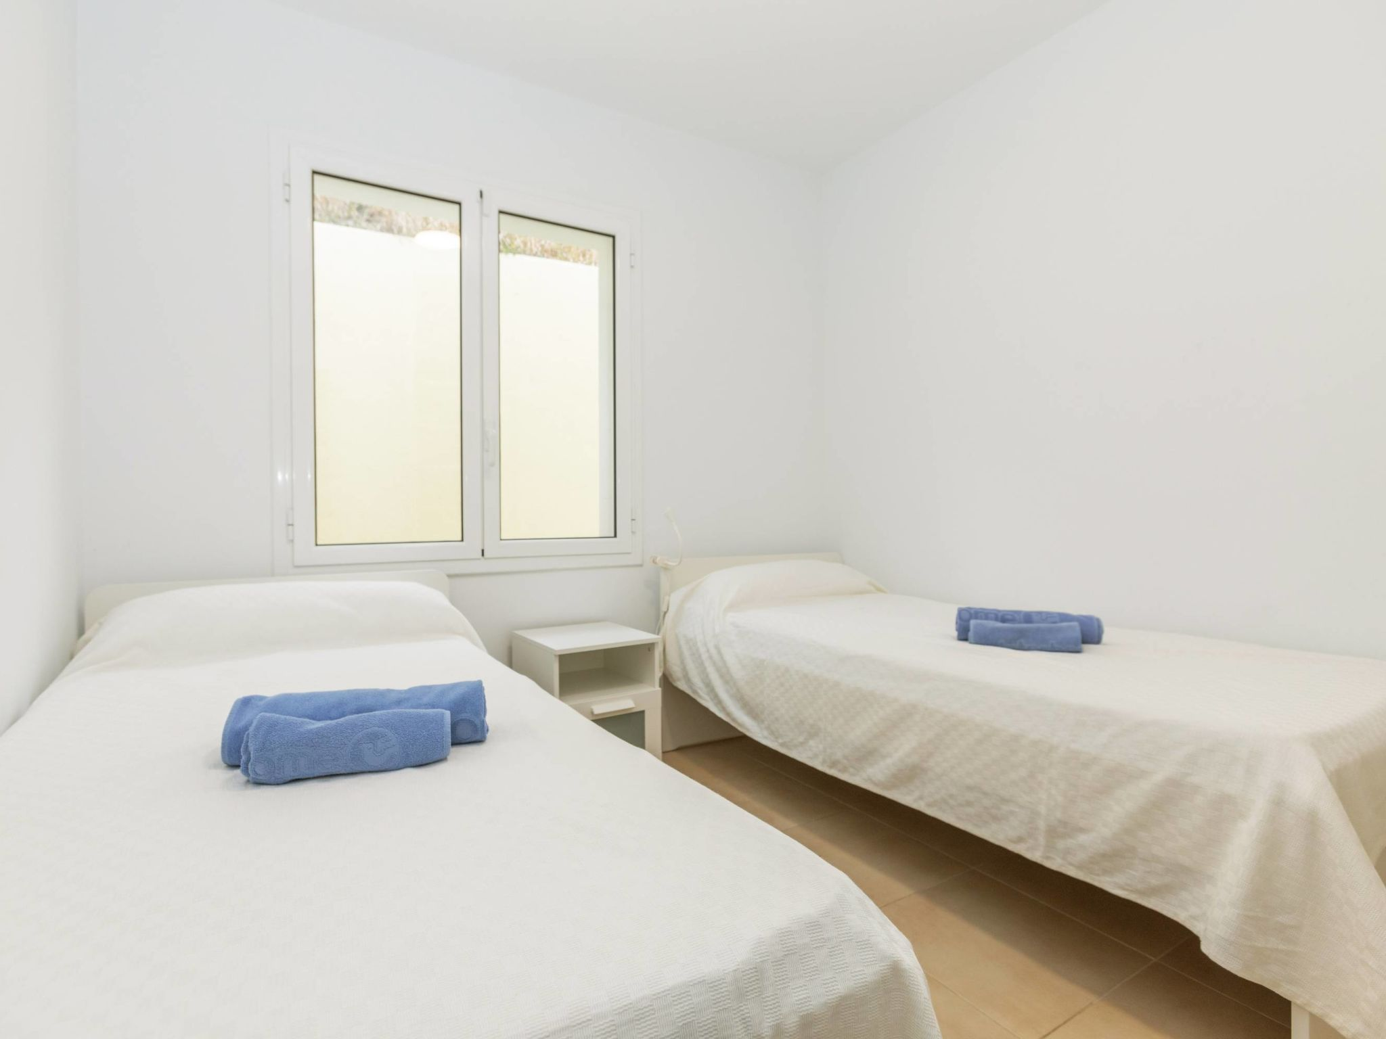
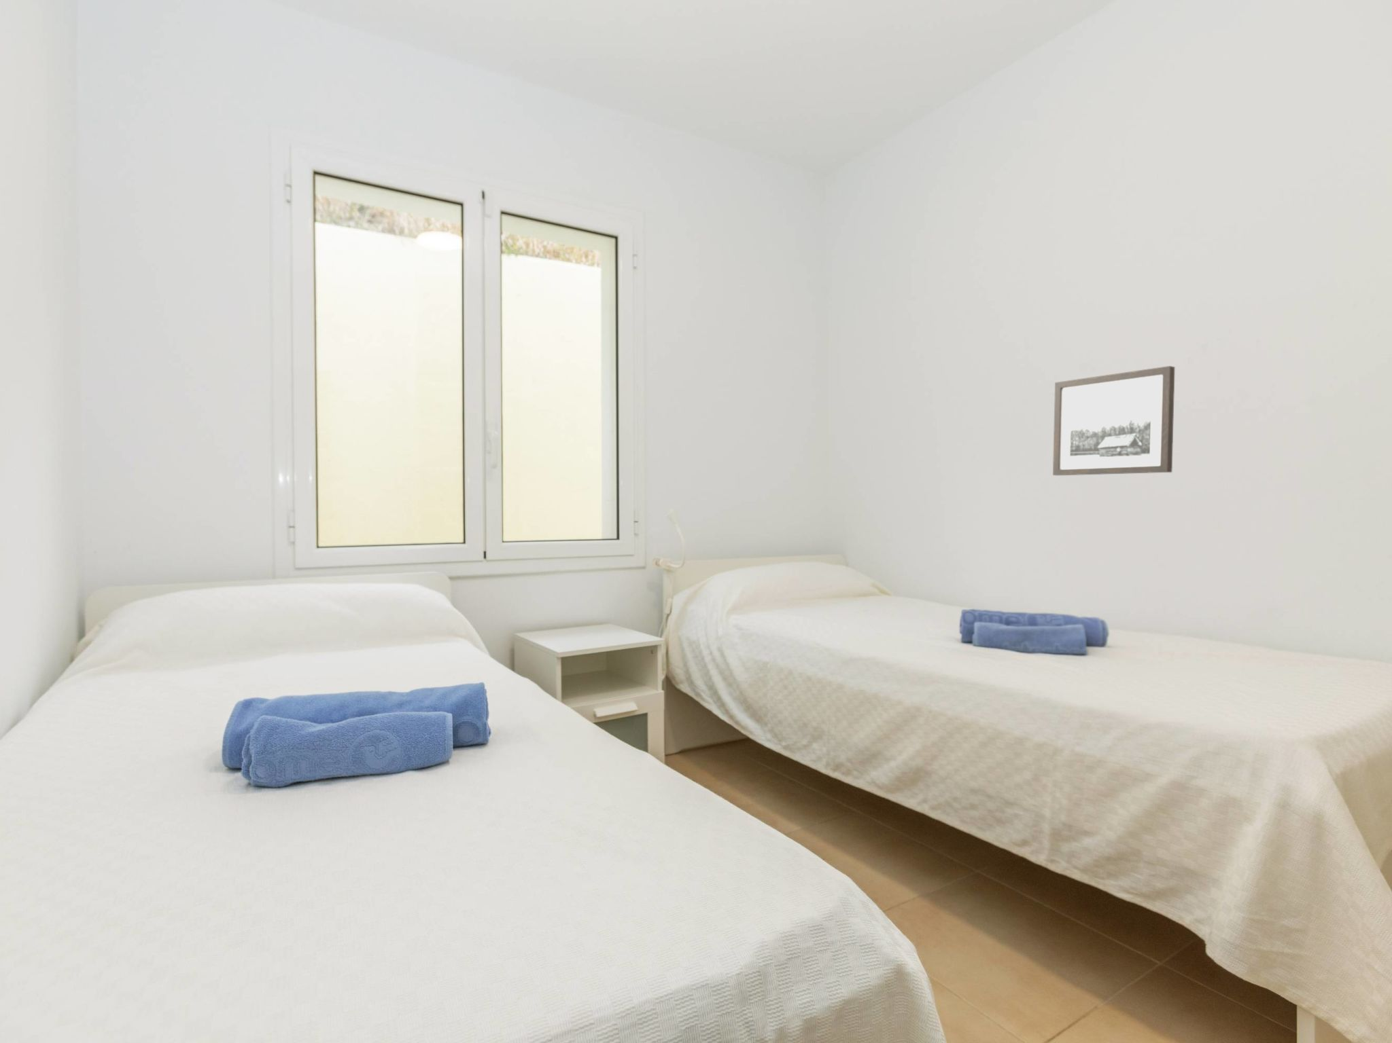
+ wall art (1109, 424)
